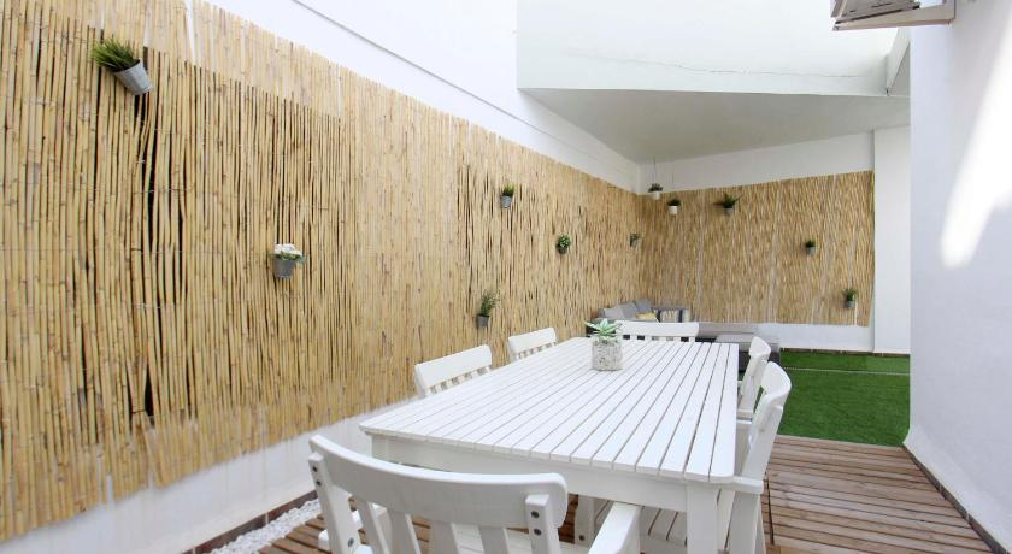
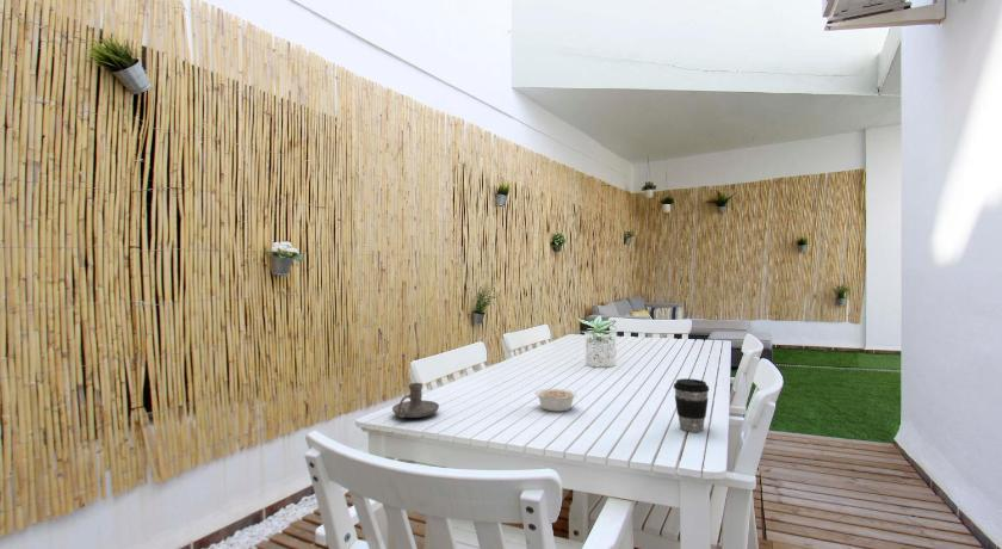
+ legume (557, 399)
+ candle holder (413, 400)
+ coffee cup (691, 405)
